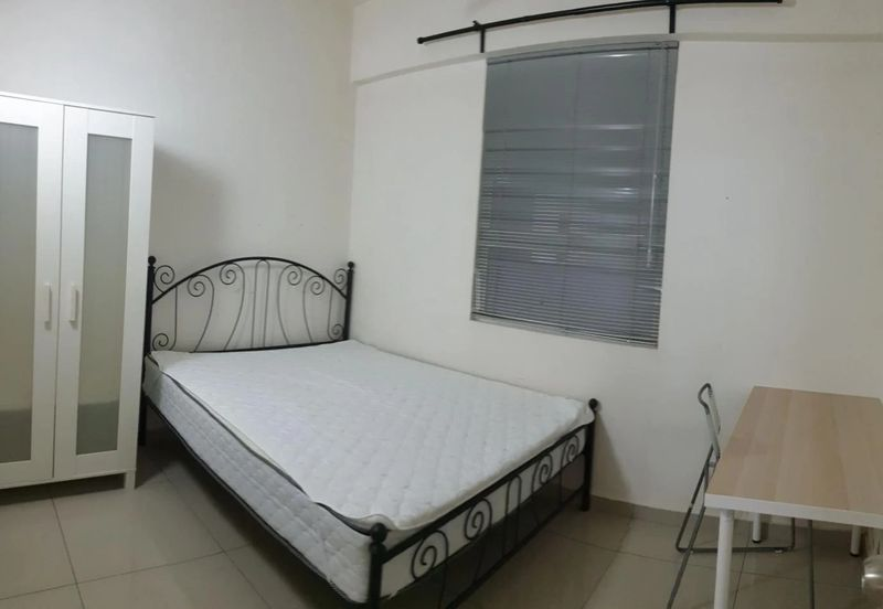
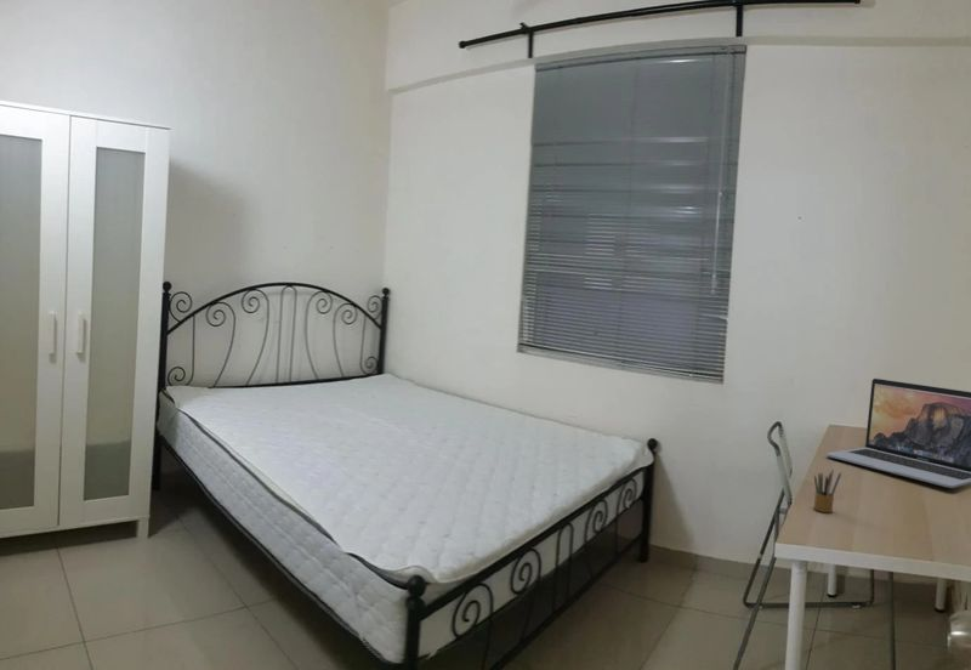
+ pencil box (825, 489)
+ laptop (908, 427)
